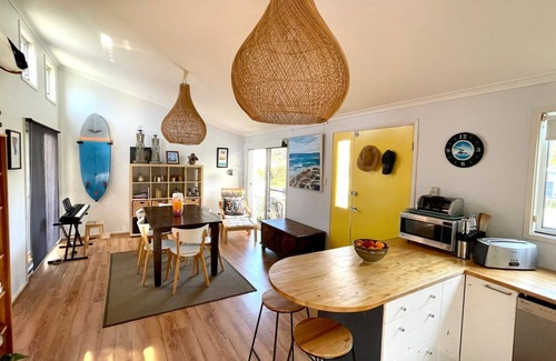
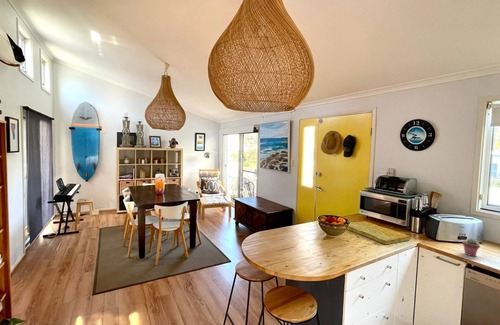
+ cutting board (373, 230)
+ potted succulent (471, 246)
